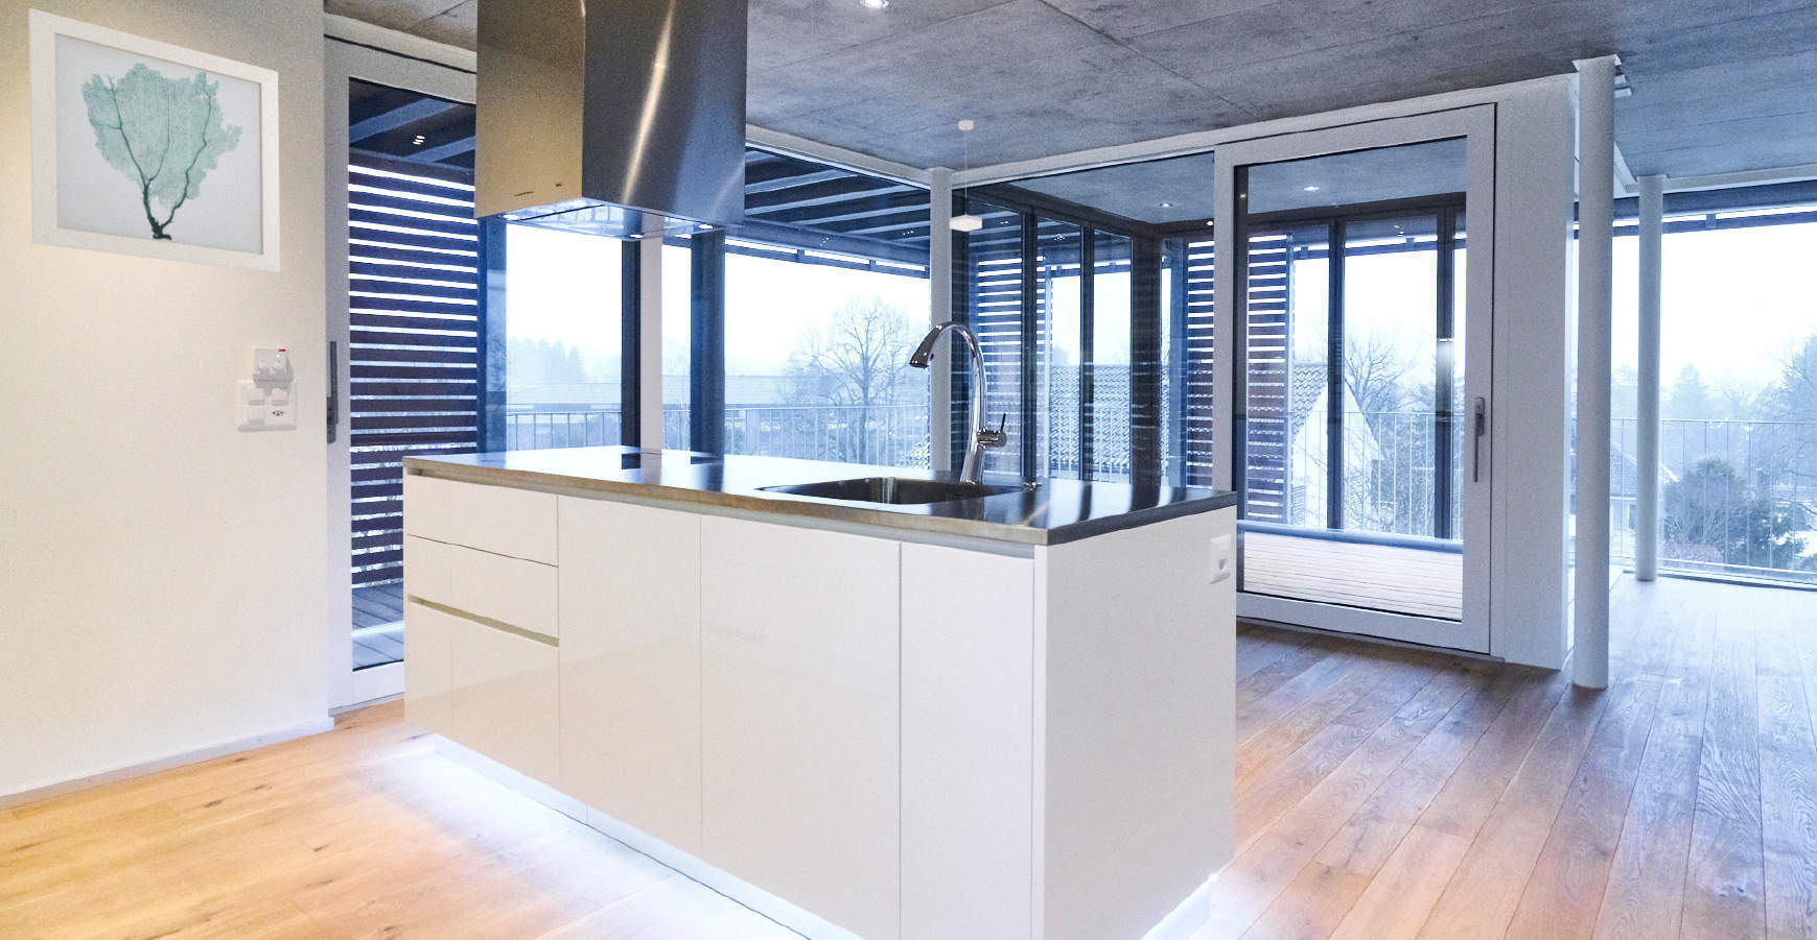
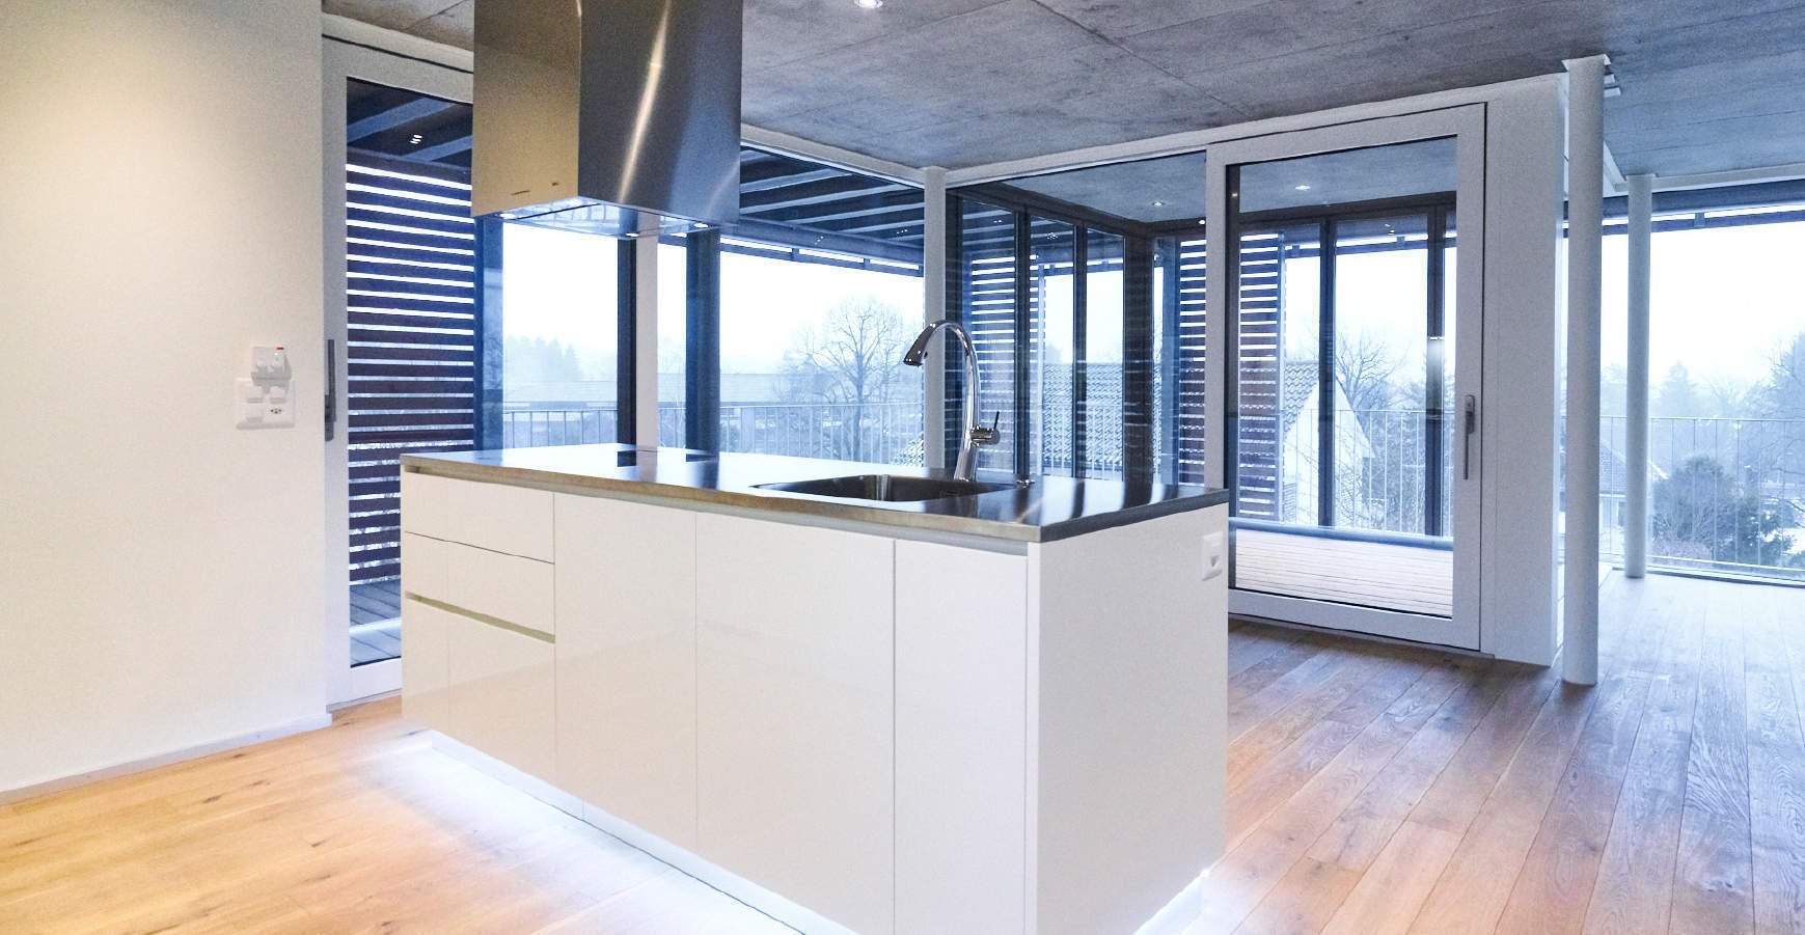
- pendant lamp (965, 175)
- wall art (164, 150)
